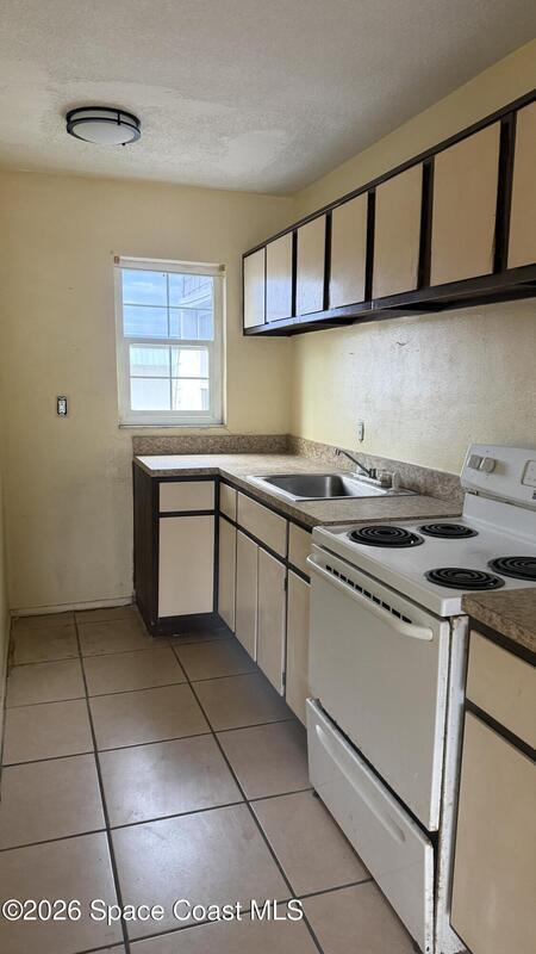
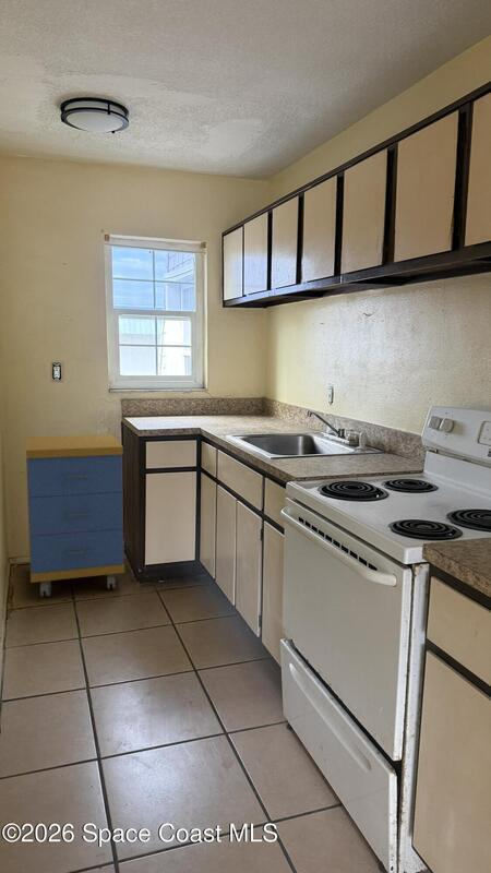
+ storage cabinet (74, 512)
